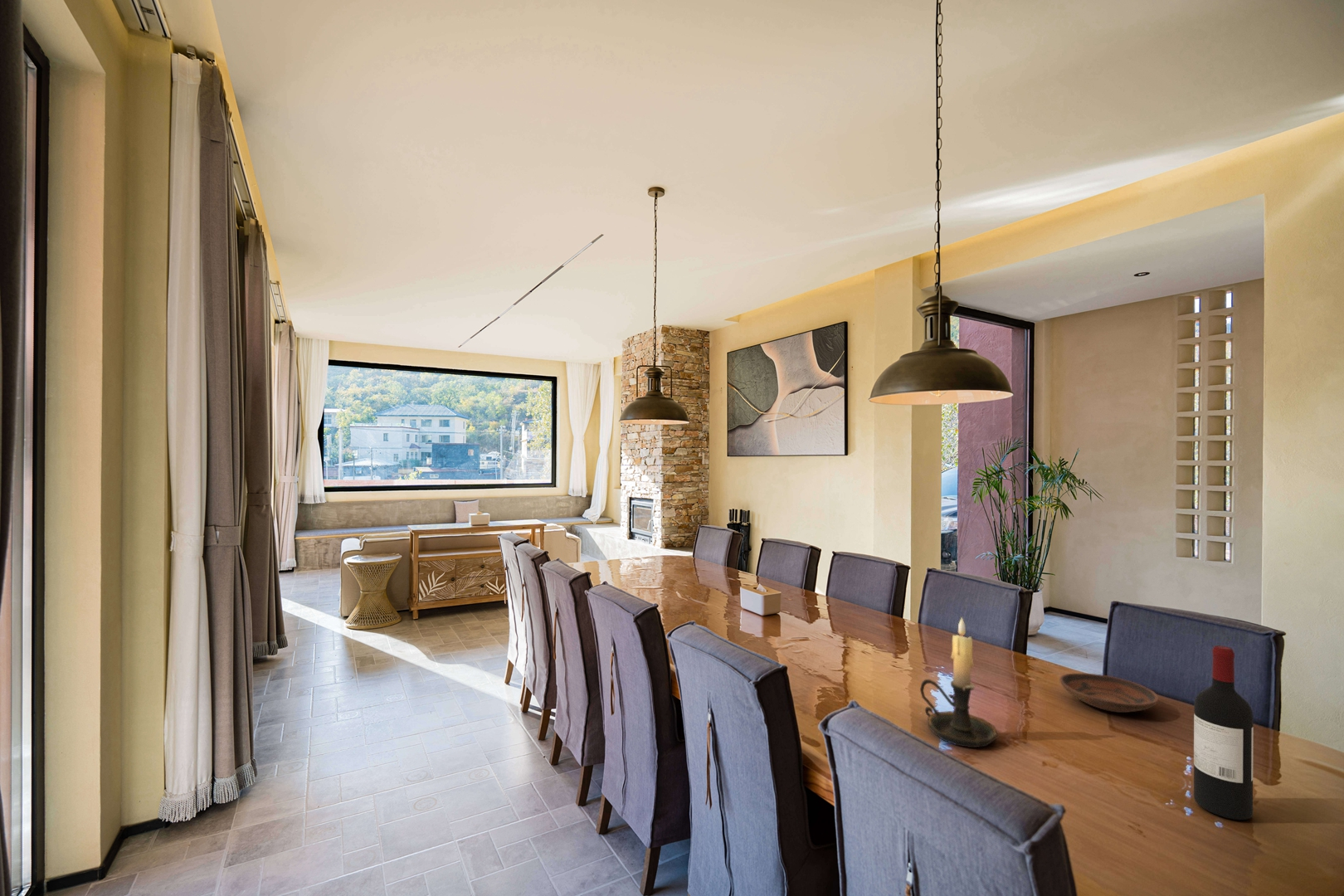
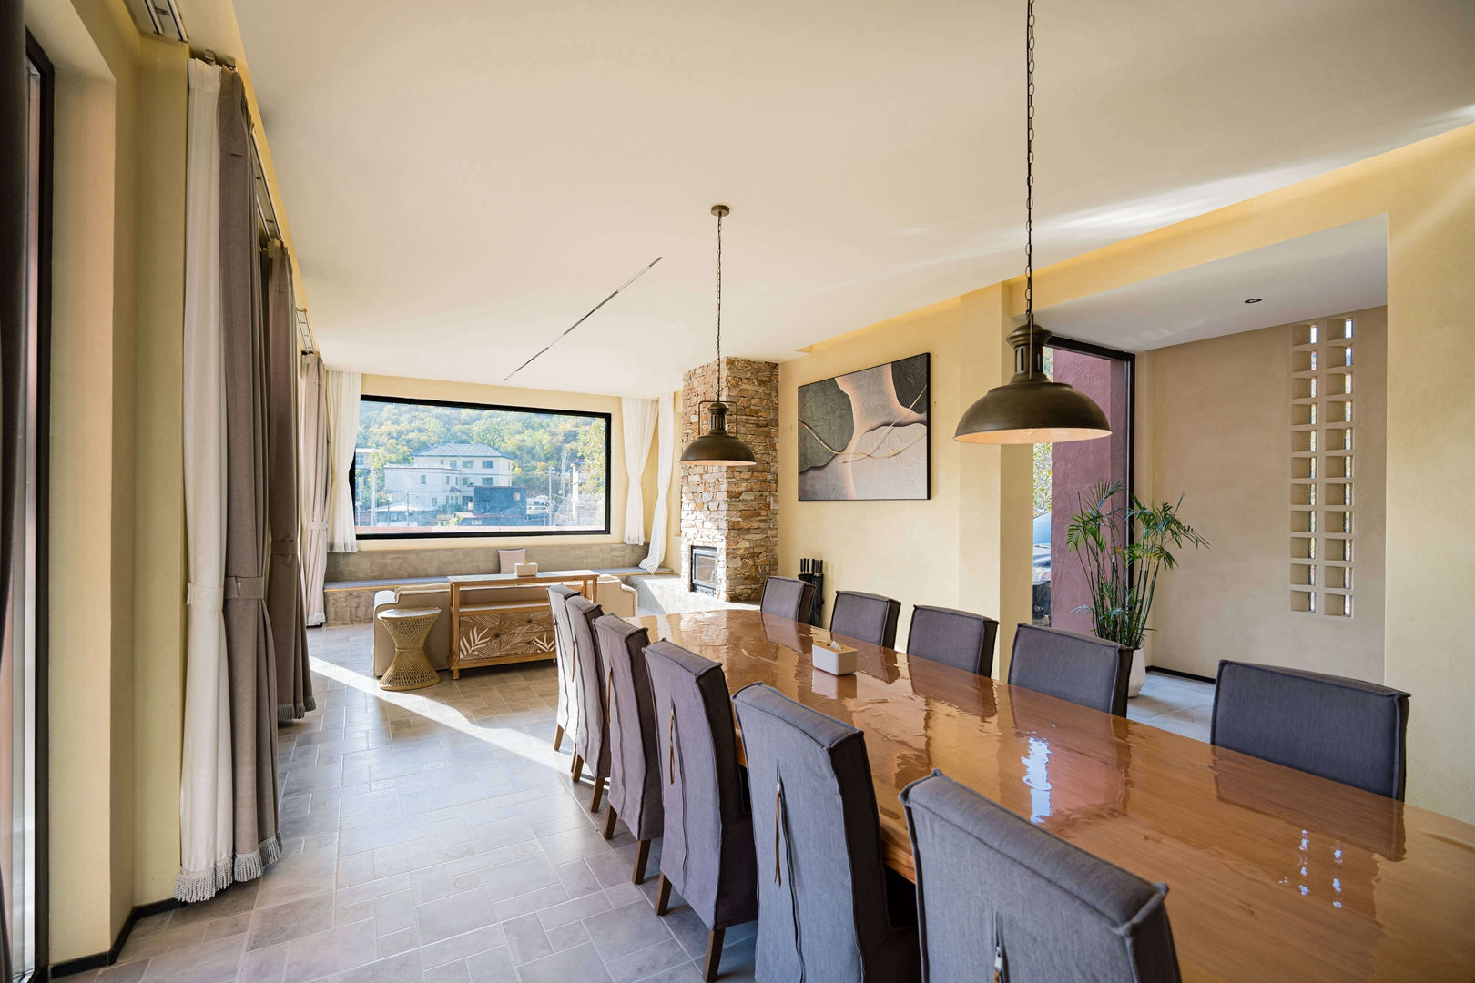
- bowl (1107, 695)
- wine bottle (1223, 728)
- candle holder (953, 672)
